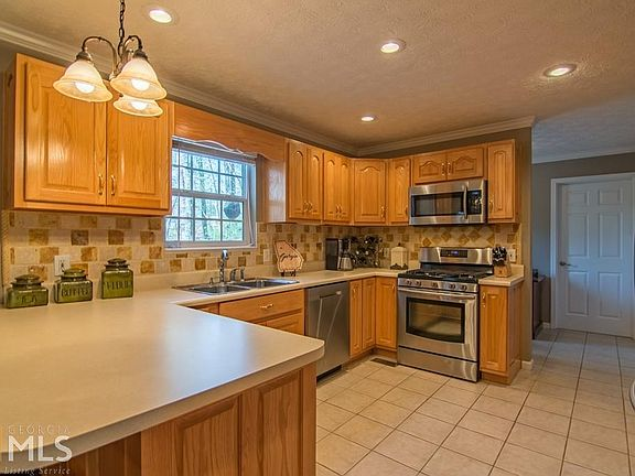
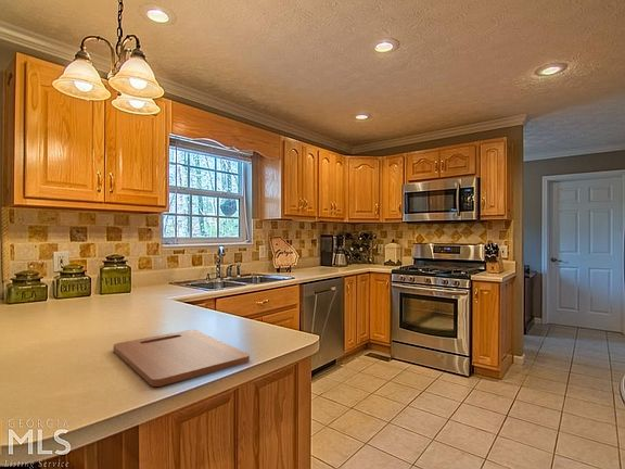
+ cutting board (178, 352)
